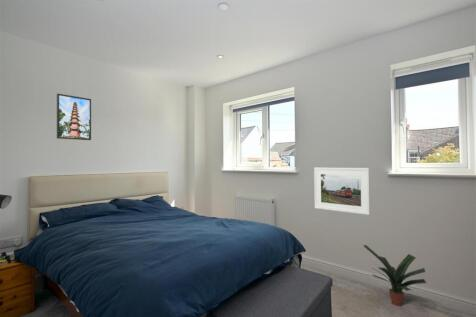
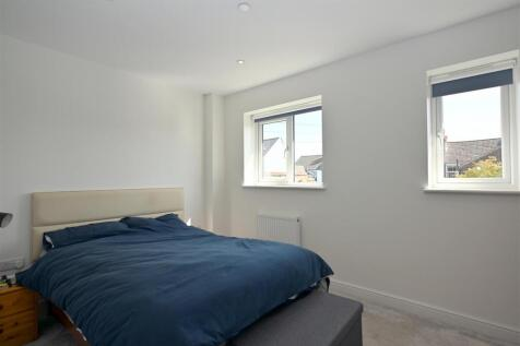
- potted plant (392, 275)
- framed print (74, 117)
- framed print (340, 189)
